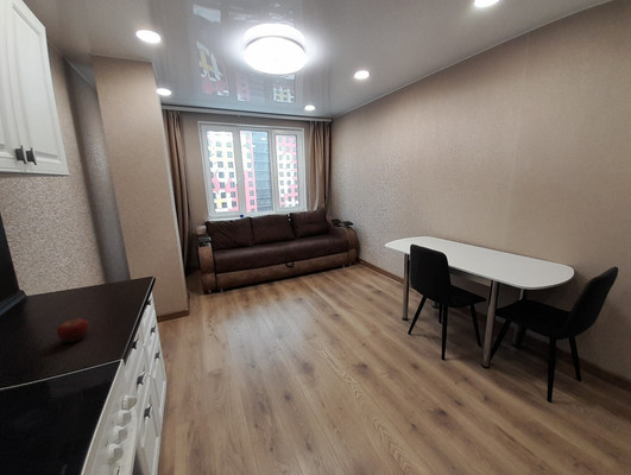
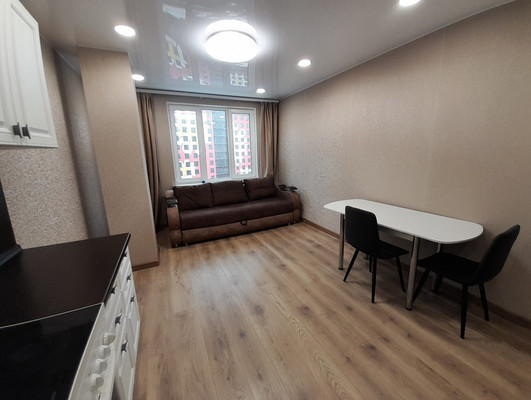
- fruit (72, 328)
